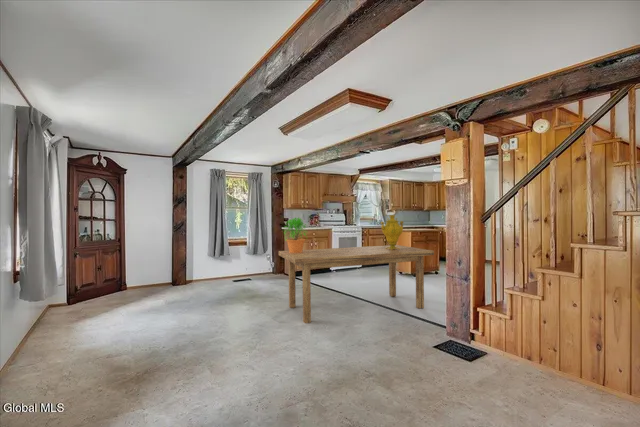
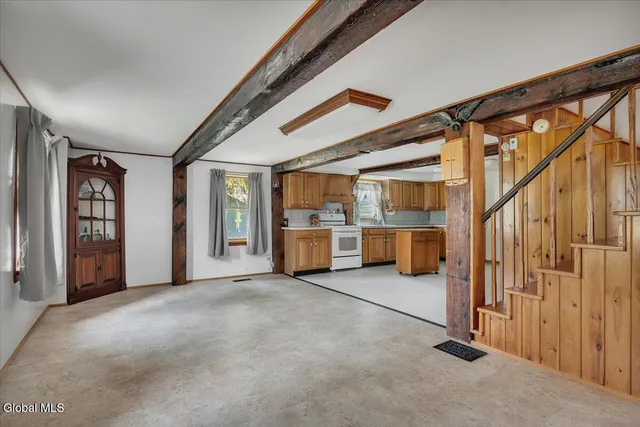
- decorative urn (392, 231)
- potted plant (295, 234)
- dining table (355, 265)
